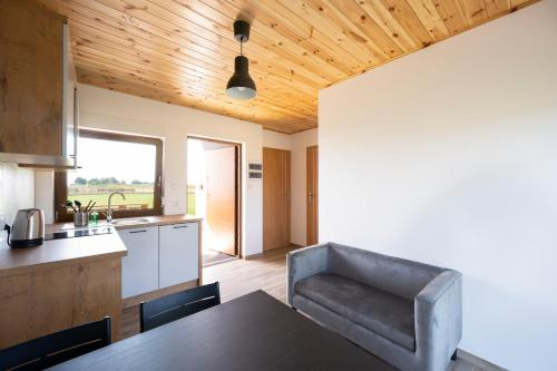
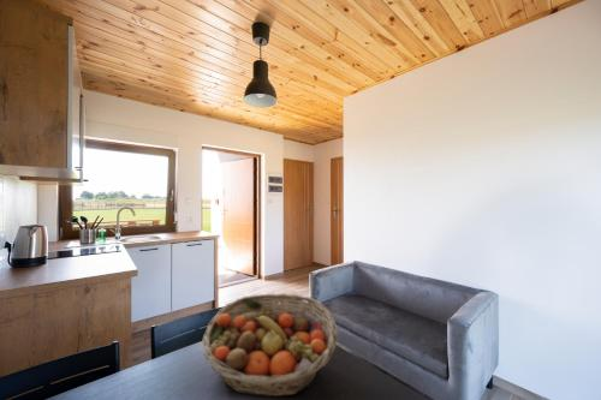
+ fruit basket (270, 338)
